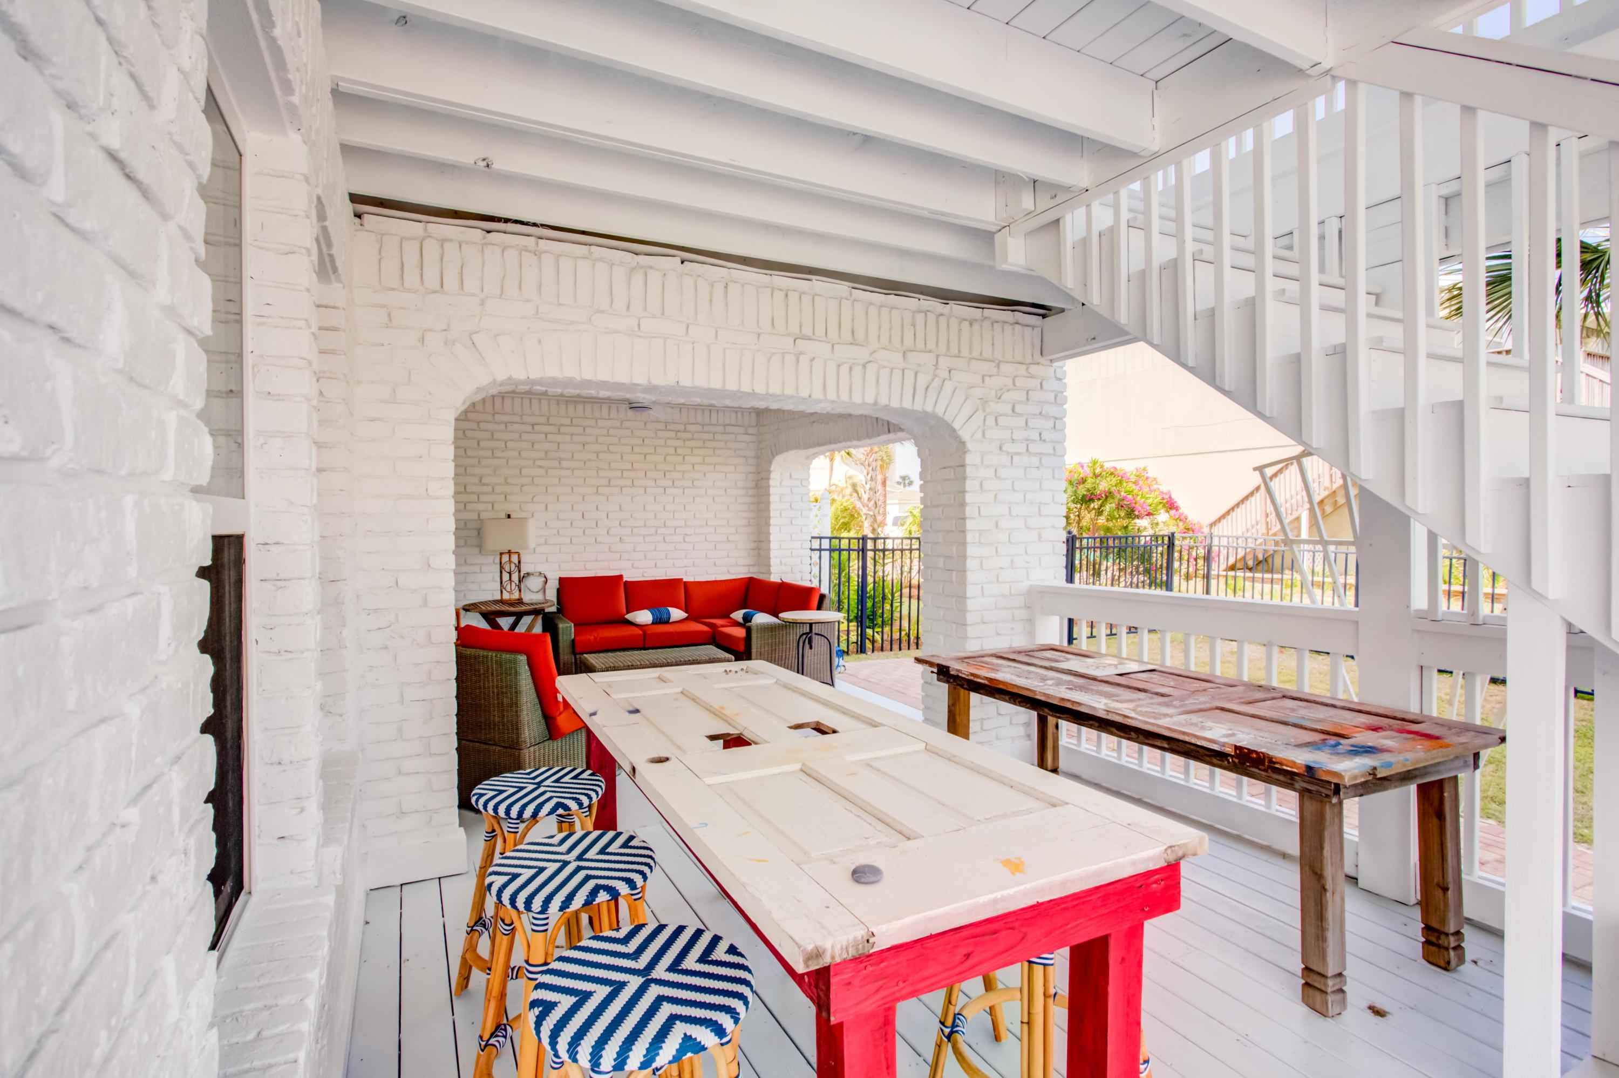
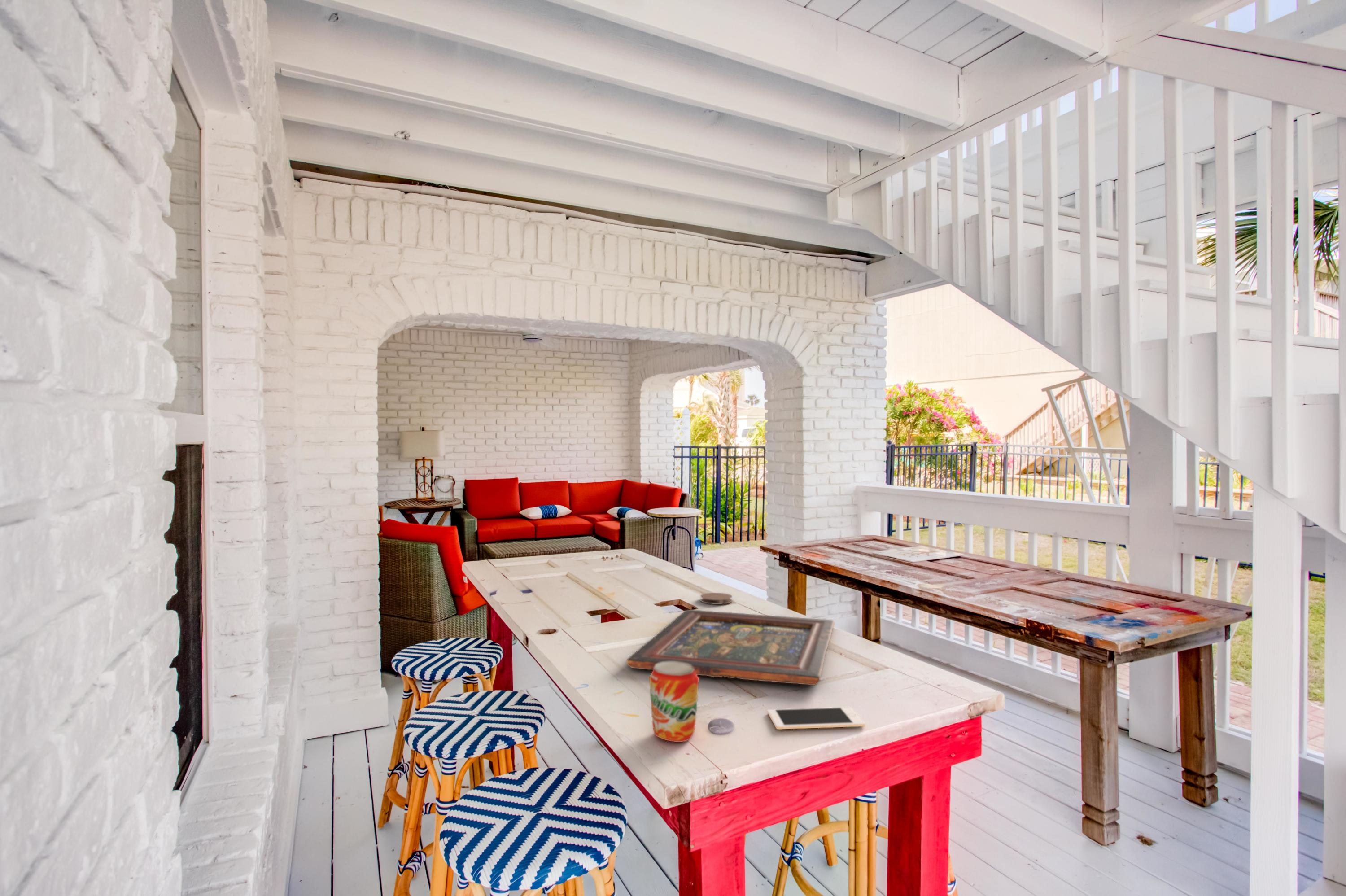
+ beverage can (674, 701)
+ religious icon (741, 641)
+ cell phone (815, 718)
+ coaster (716, 598)
